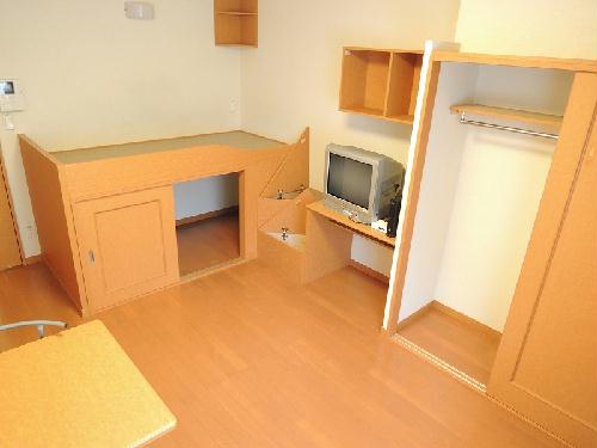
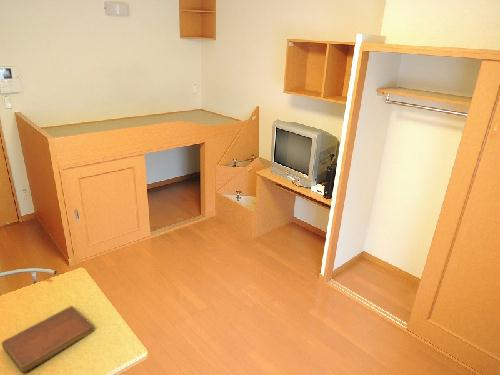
+ notebook (49, 335)
